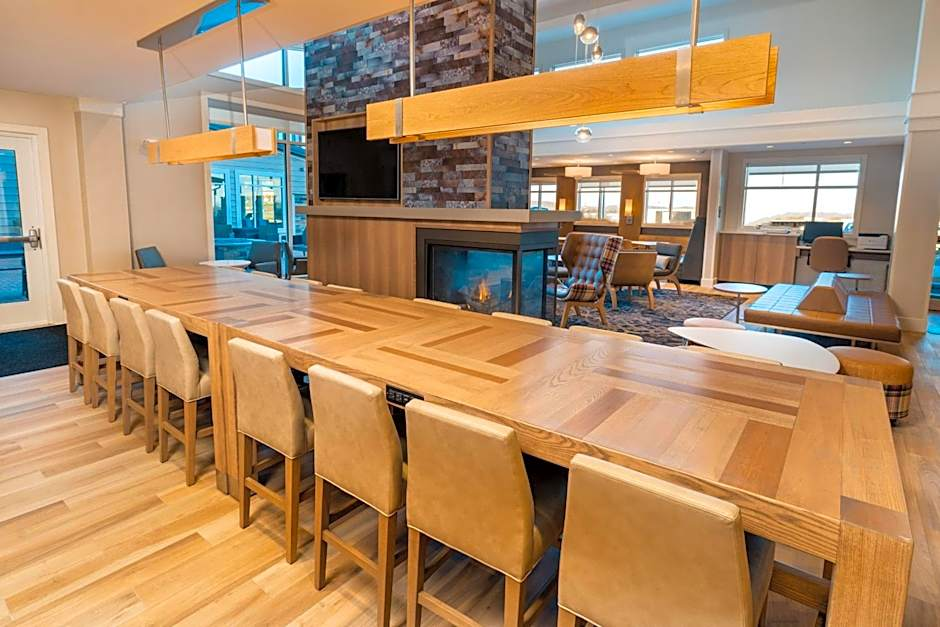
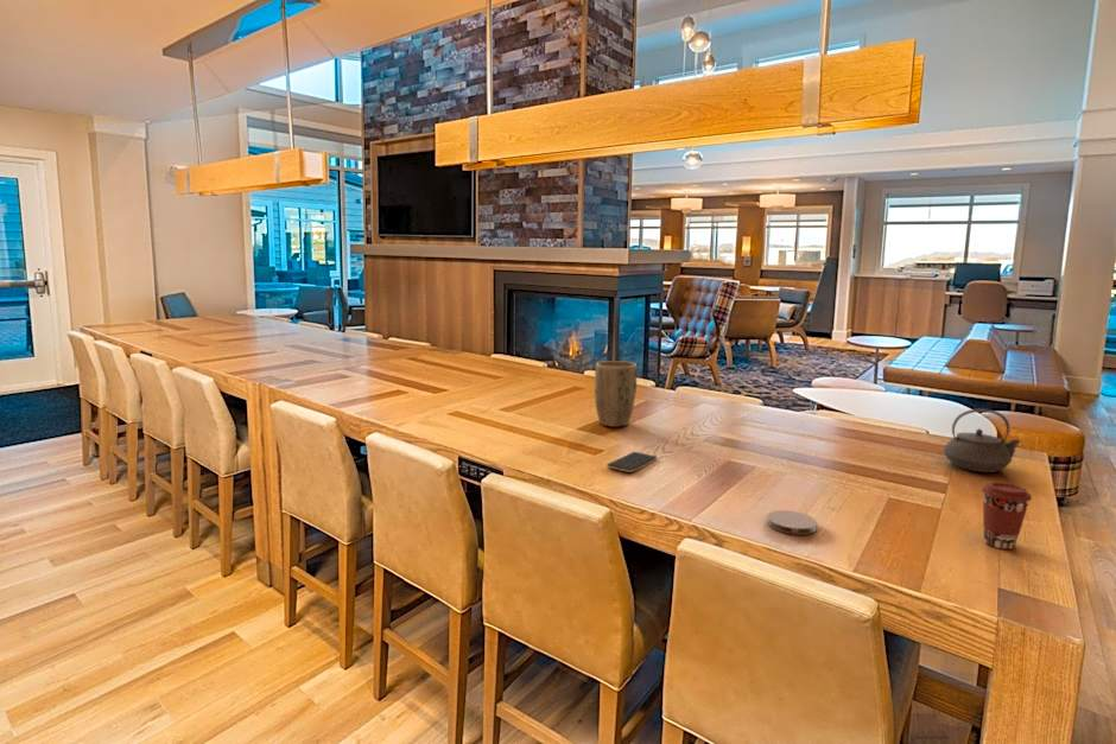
+ teapot (983, 438)
+ coffee cup (1002, 515)
+ smartphone (632, 462)
+ coaster (791, 522)
+ plant pot (615, 393)
